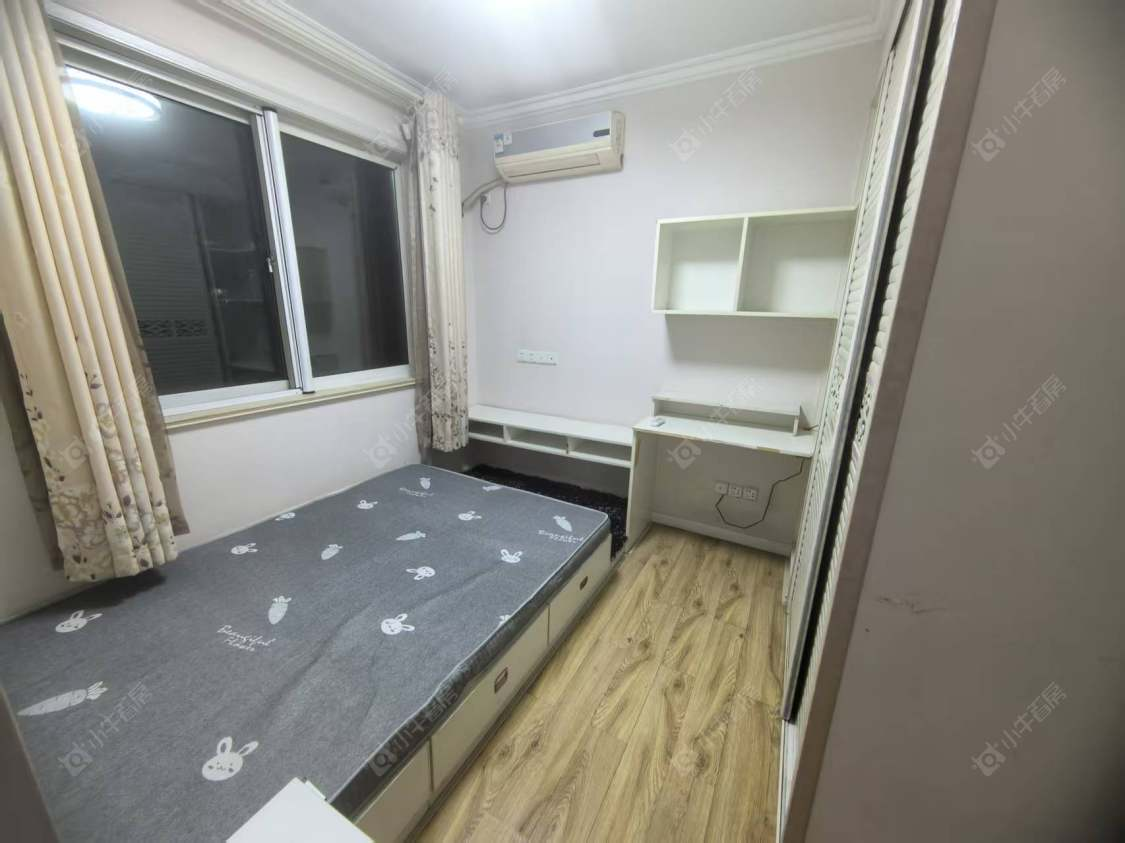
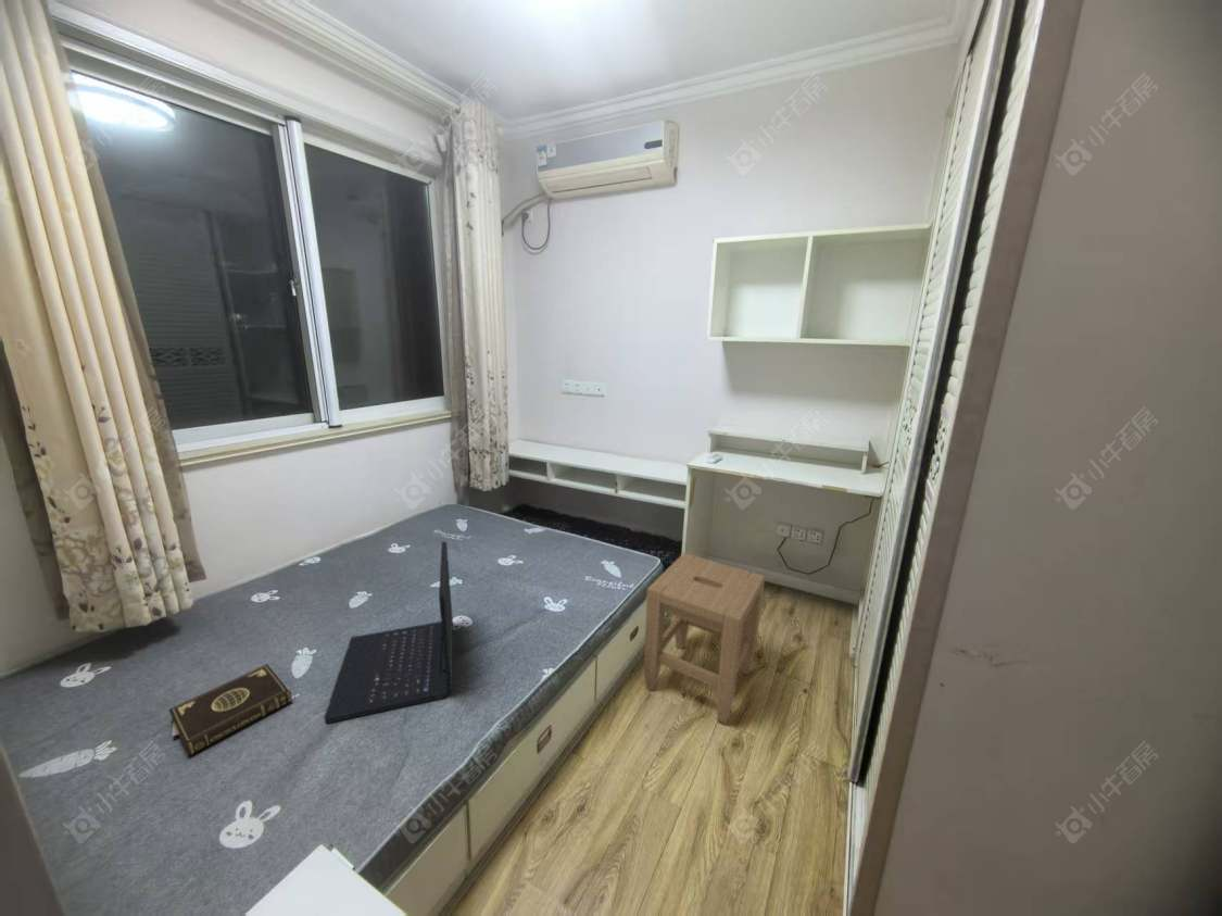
+ laptop (394, 629)
+ book (231, 705)
+ stool (705, 630)
